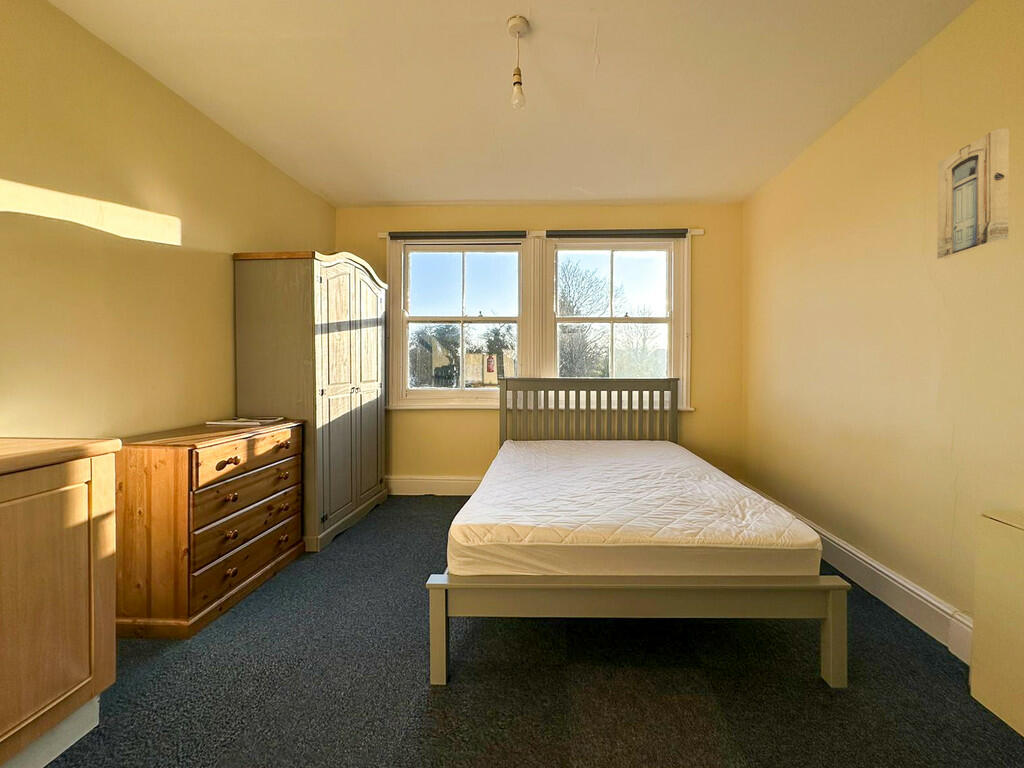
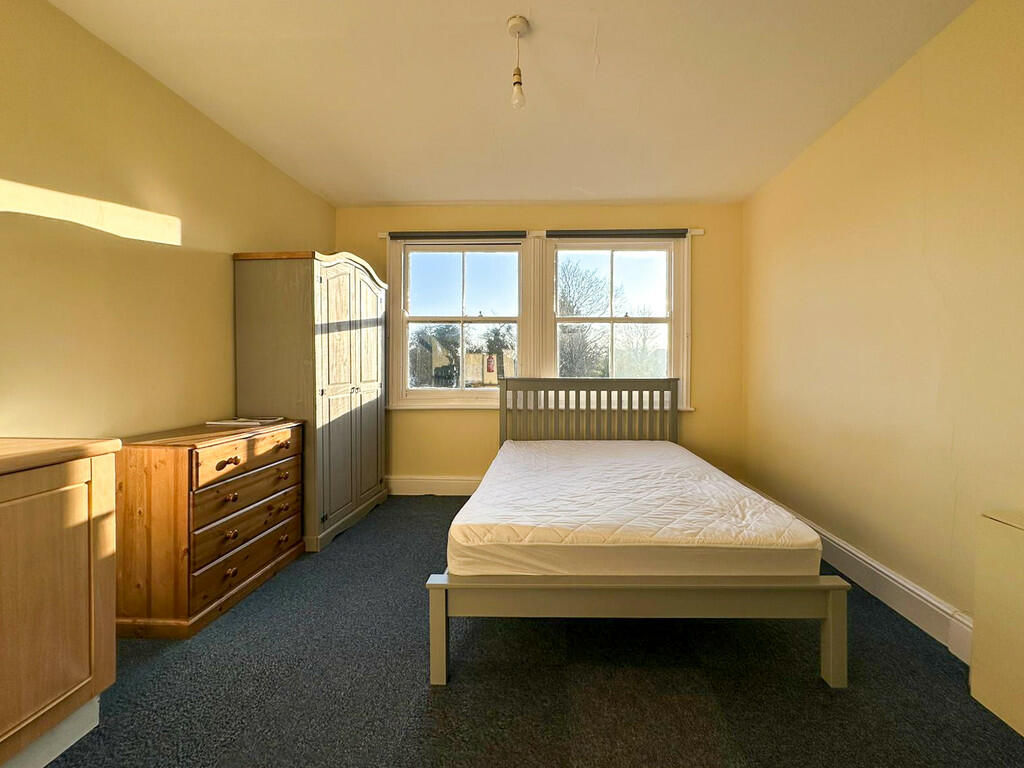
- wall art (970, 198)
